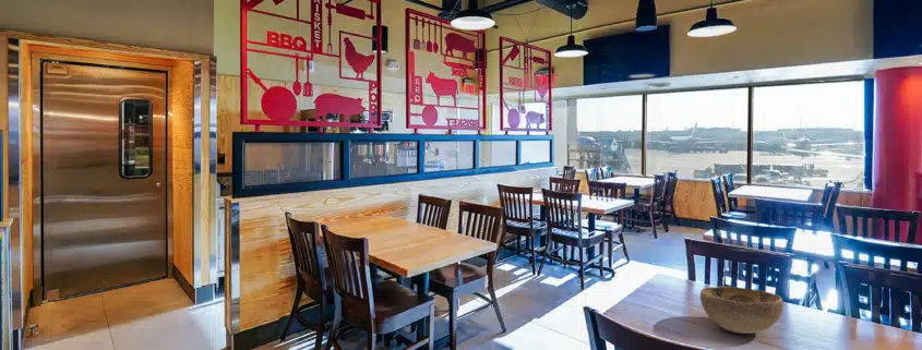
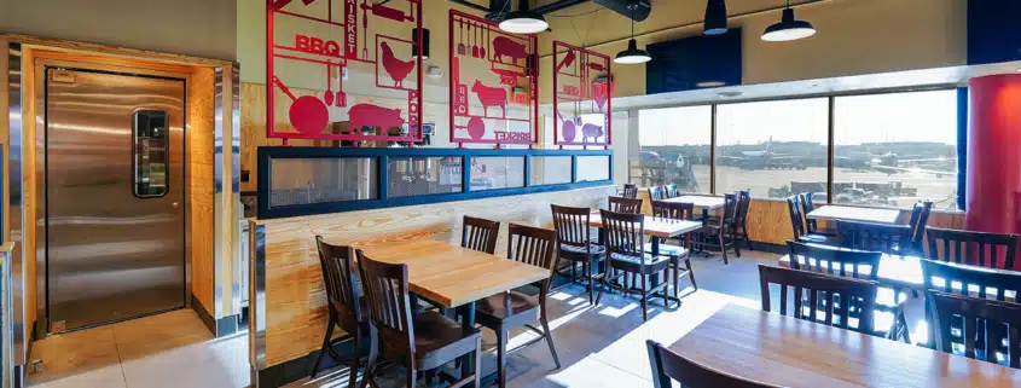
- decorative bowl (739, 311)
